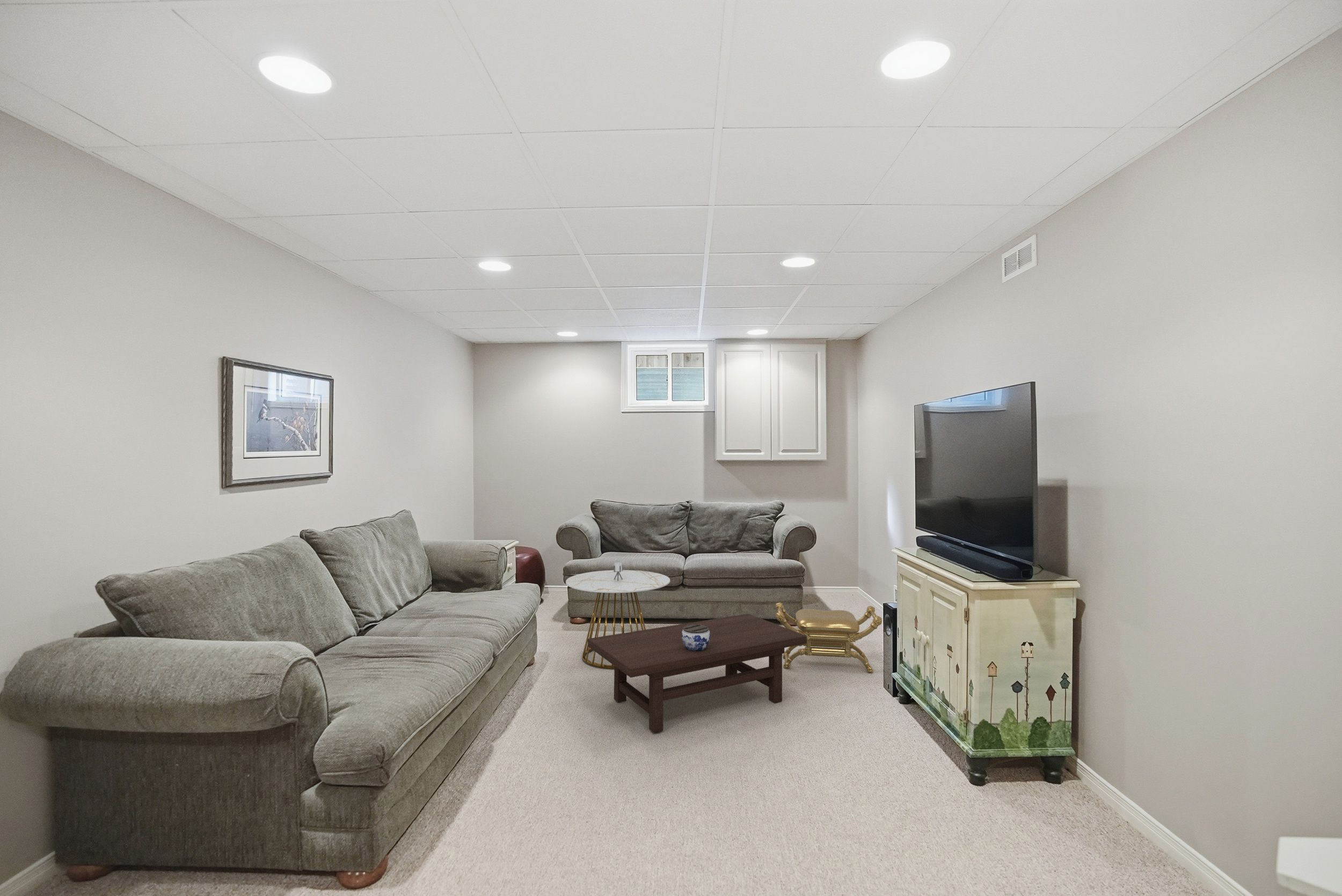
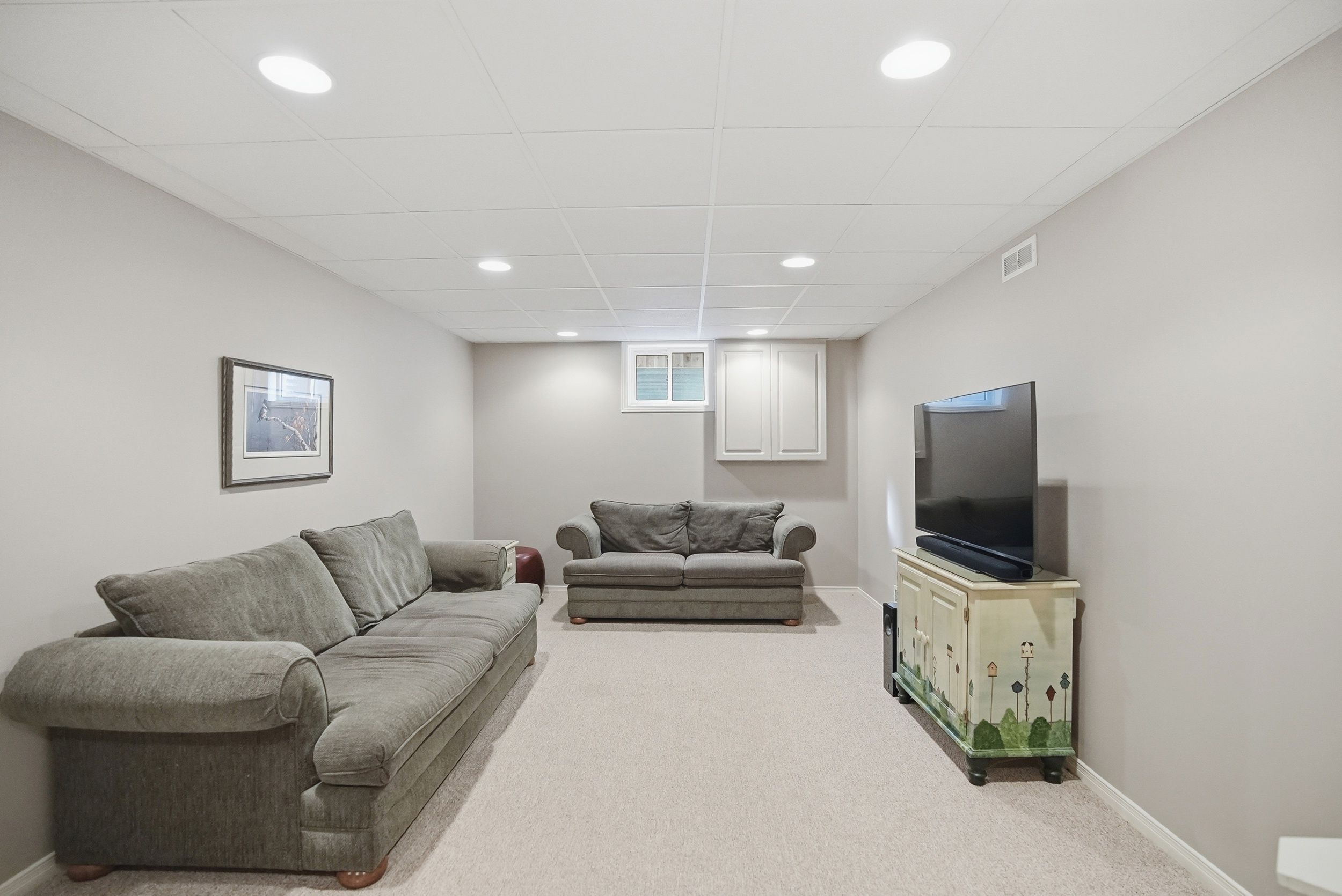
- coffee table (698, 669)
- side table (615, 609)
- stool (826, 636)
- jar (696, 637)
